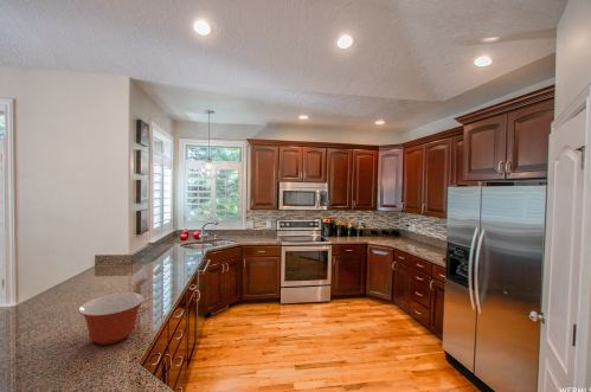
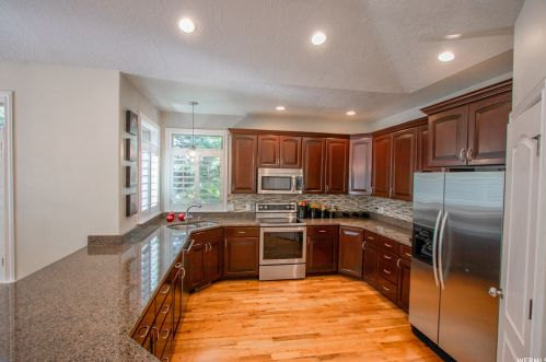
- mixing bowl (113, 320)
